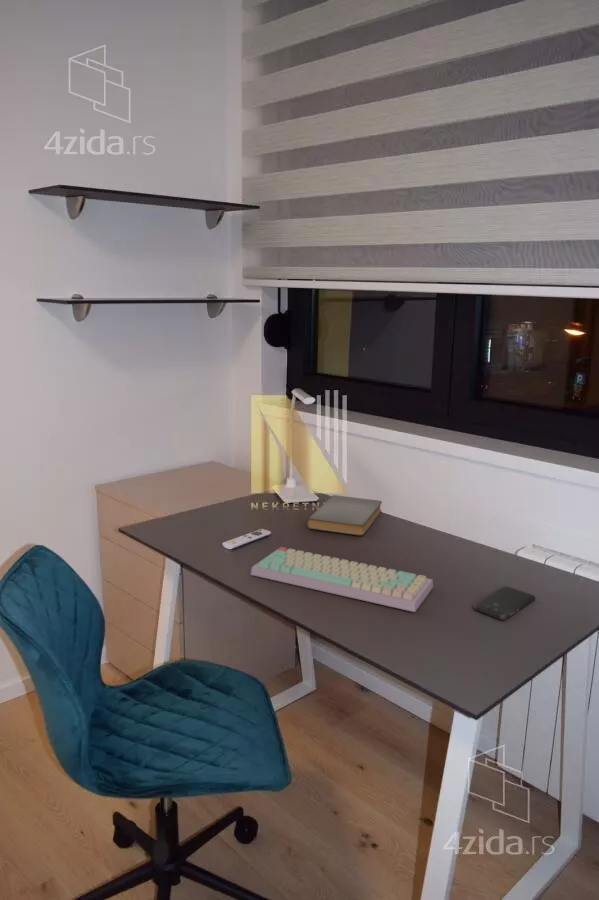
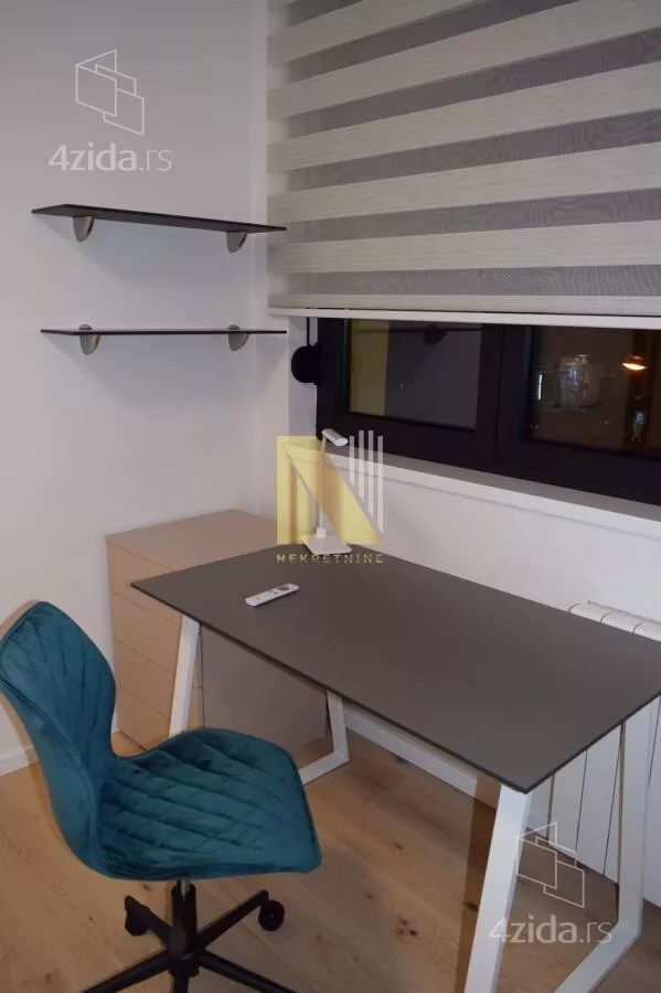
- book (346, 514)
- smartphone (504, 601)
- keyboard (340, 574)
